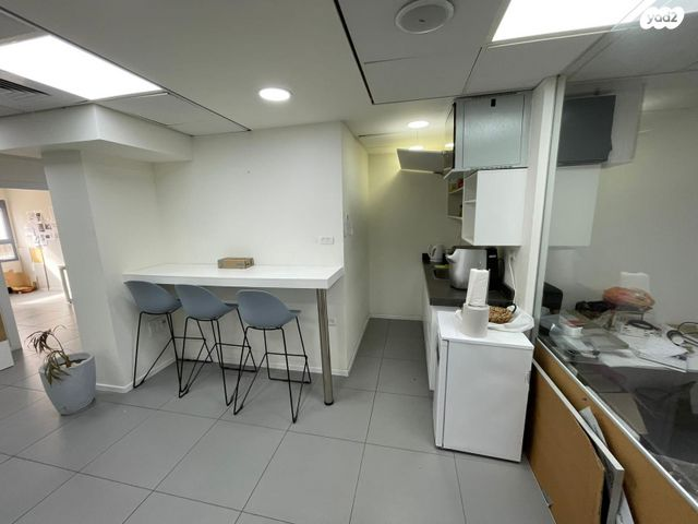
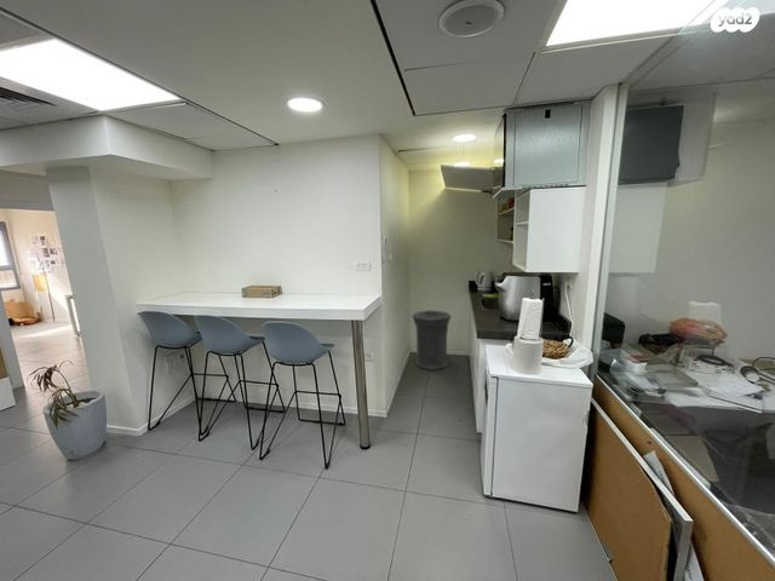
+ trash can (431, 336)
